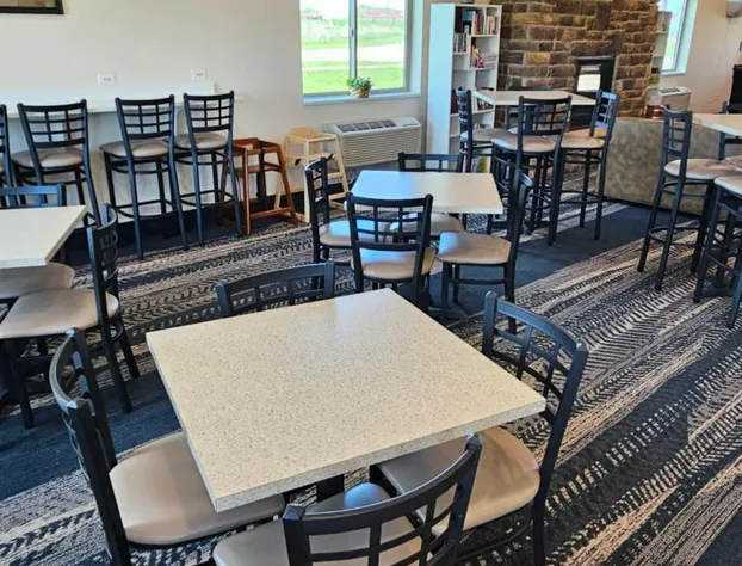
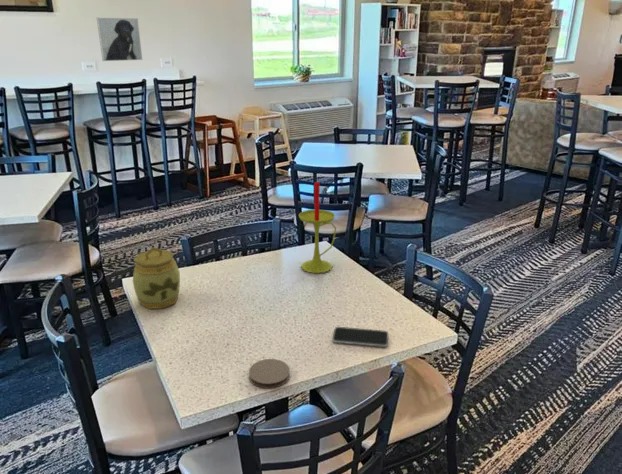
+ coaster (269, 373)
+ jar (156, 274)
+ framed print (120, 39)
+ candle (317, 224)
+ smartphone (360, 336)
